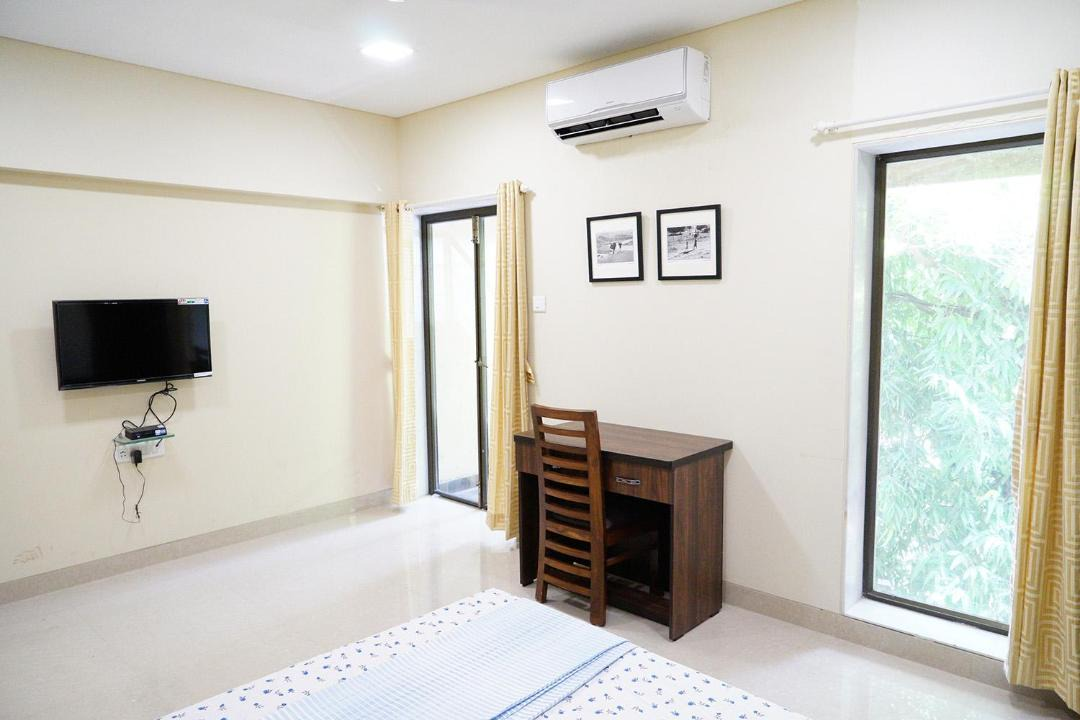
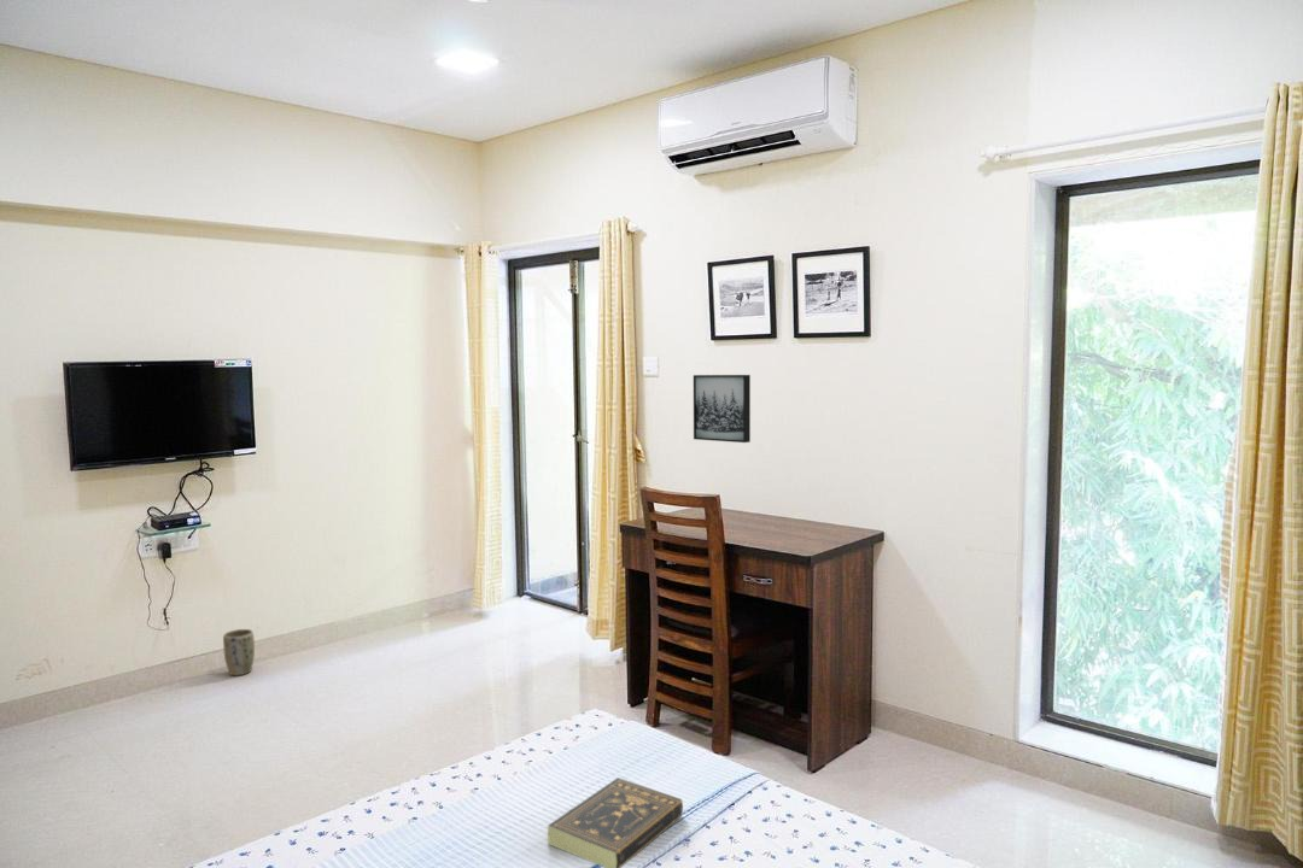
+ book (617, 821)
+ plant pot (239, 652)
+ wall art (720, 407)
